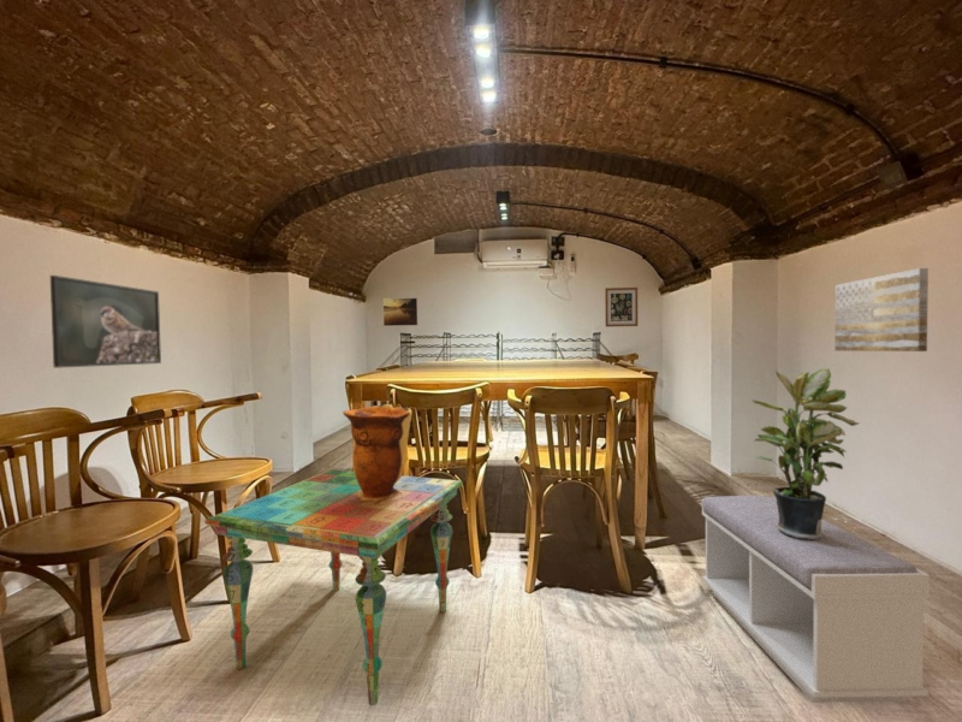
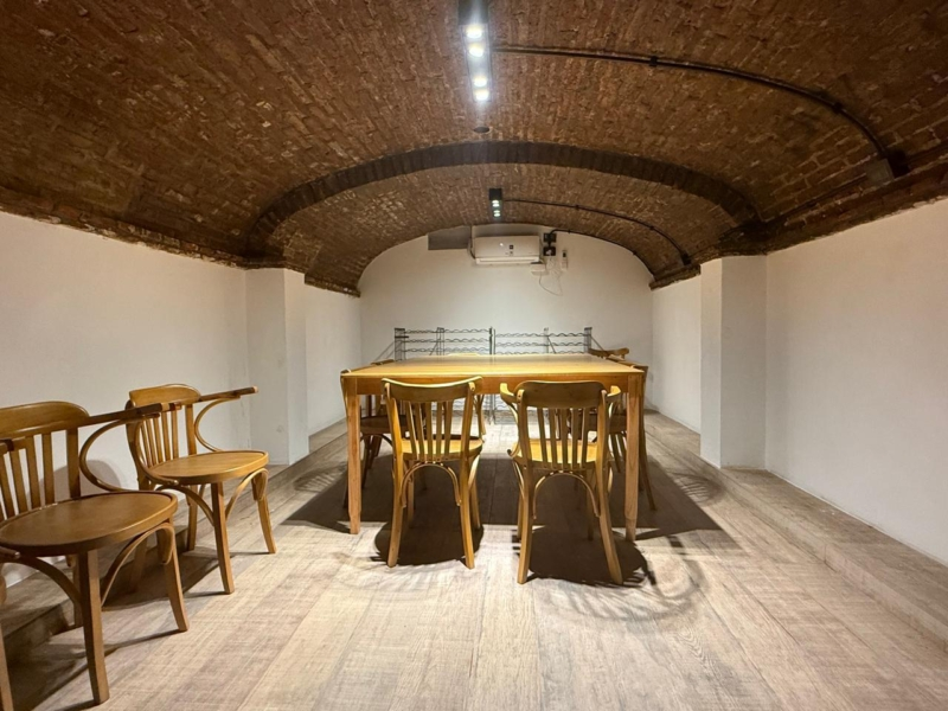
- side table (342, 564)
- wall art (875, 314)
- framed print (400, 312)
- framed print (112, 325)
- bench (790, 580)
- wall art (620, 307)
- potted plant (804, 450)
- decorative vase (378, 450)
